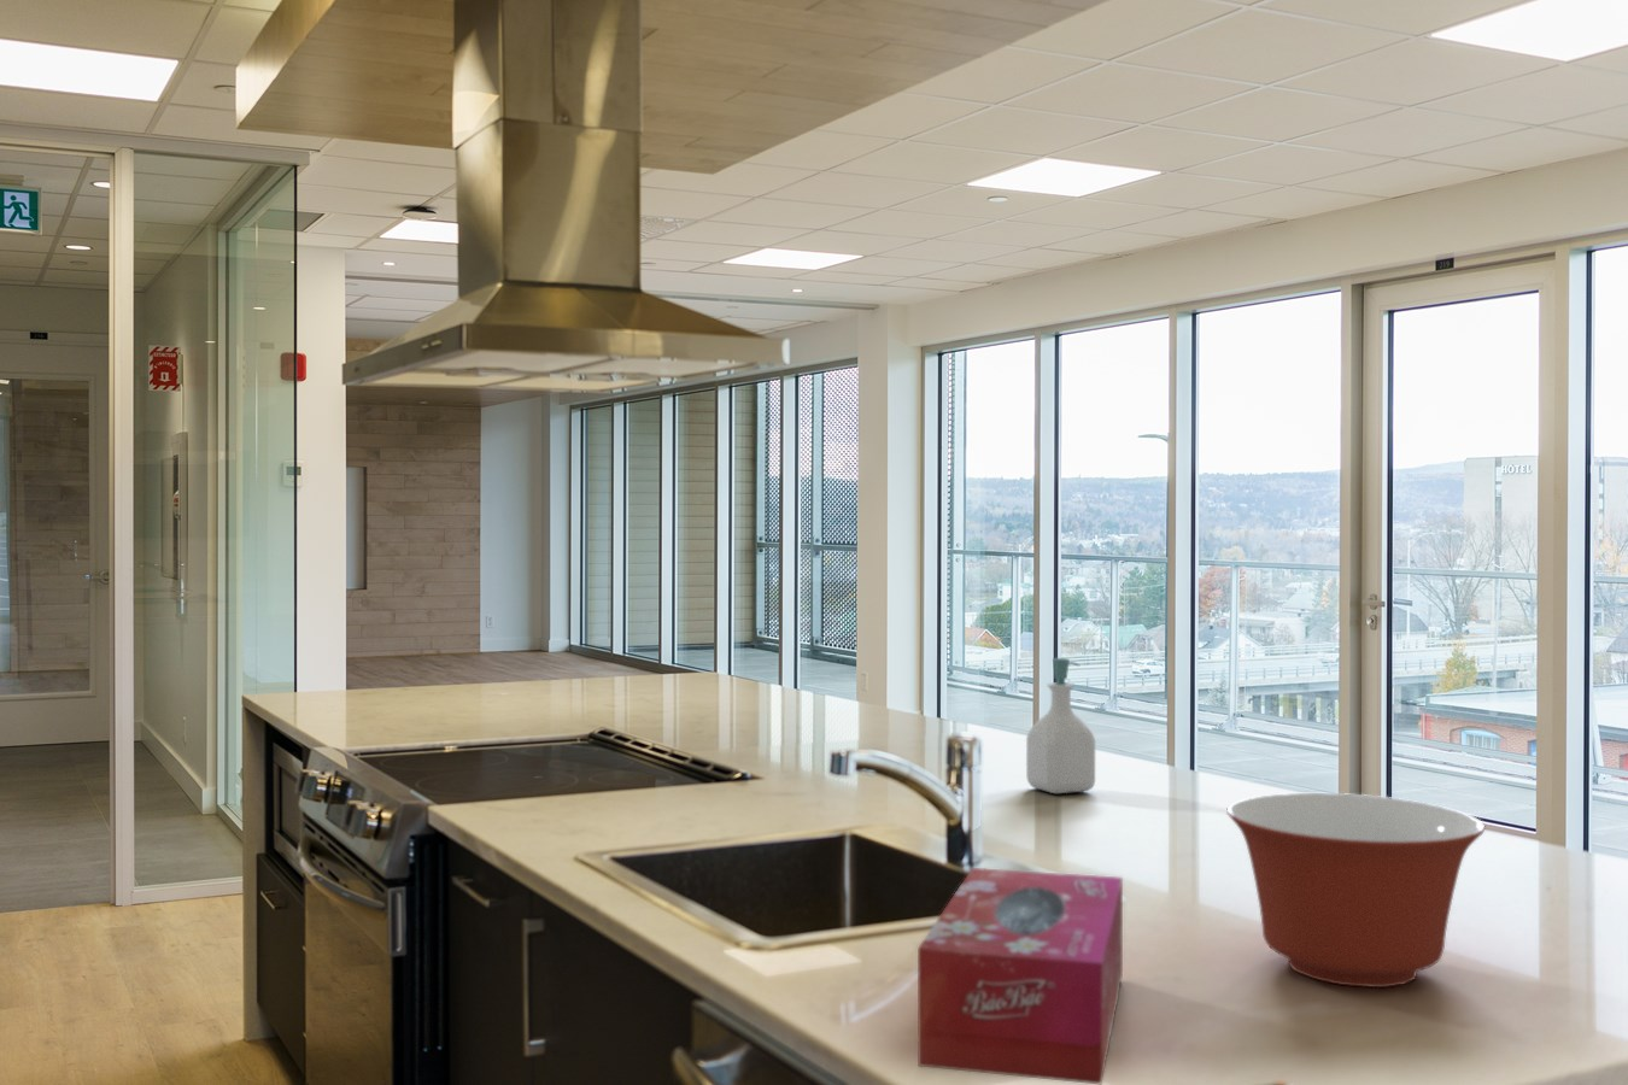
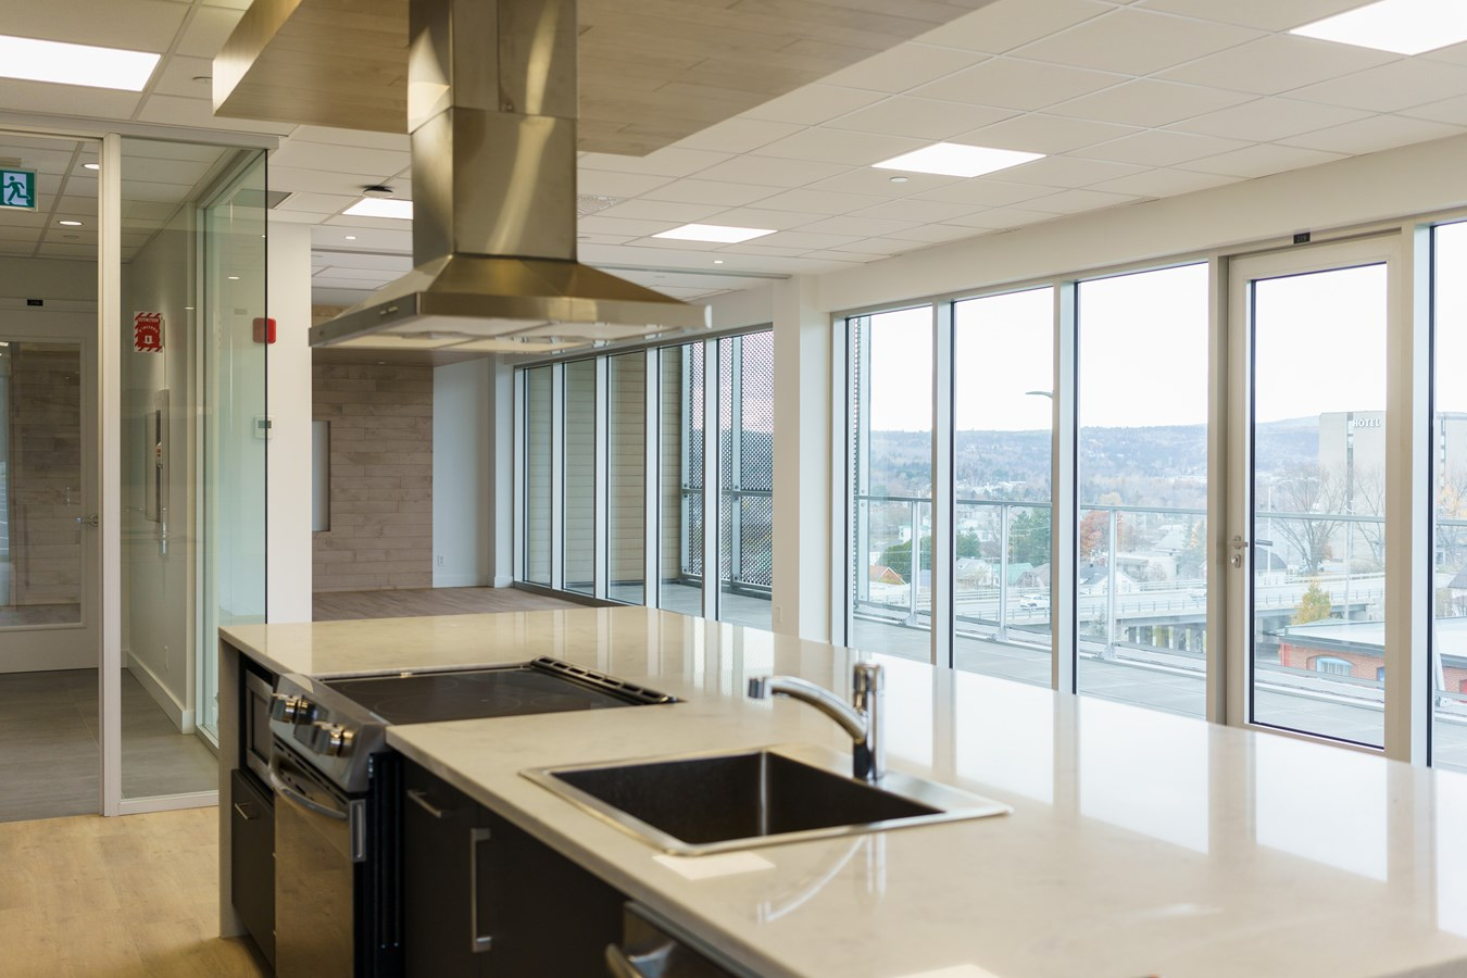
- tissue box (1028, 963)
- mixing bowl (1351, 891)
- soap bottle (1060, 723)
